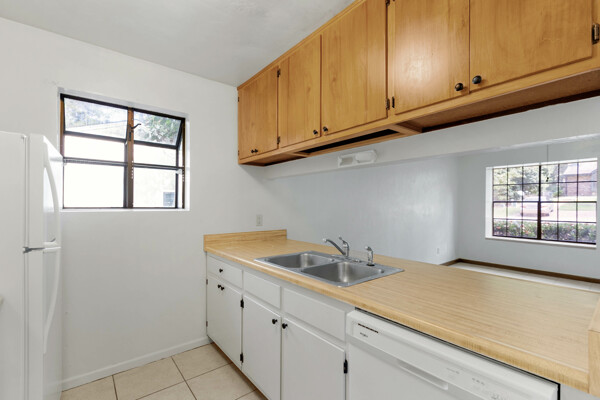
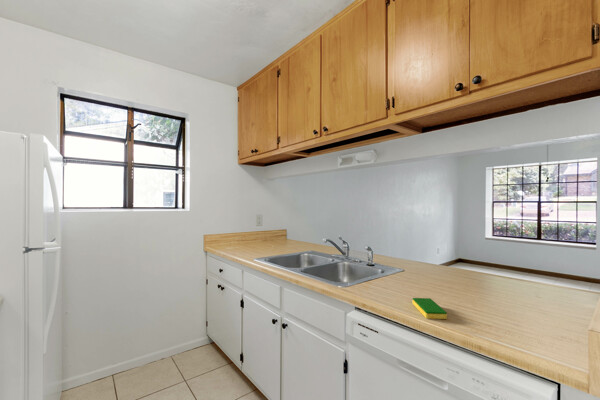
+ dish sponge (428, 307)
